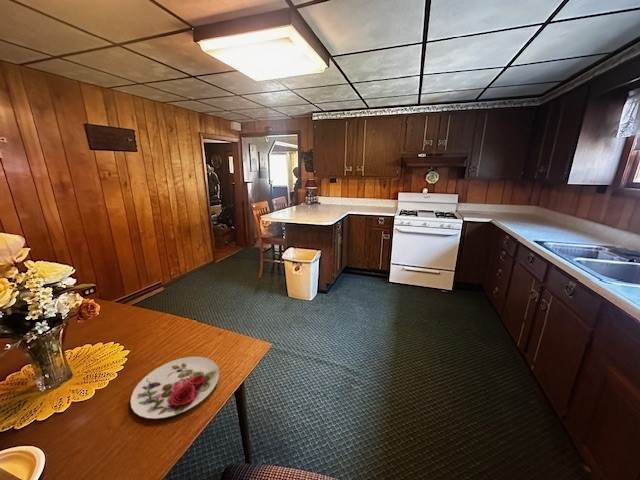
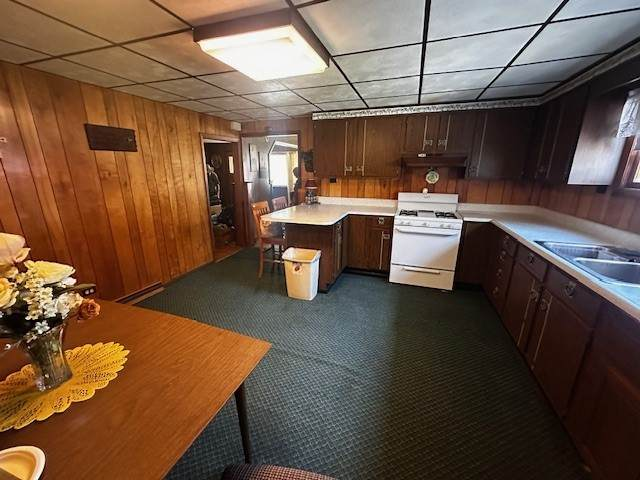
- plate (177, 382)
